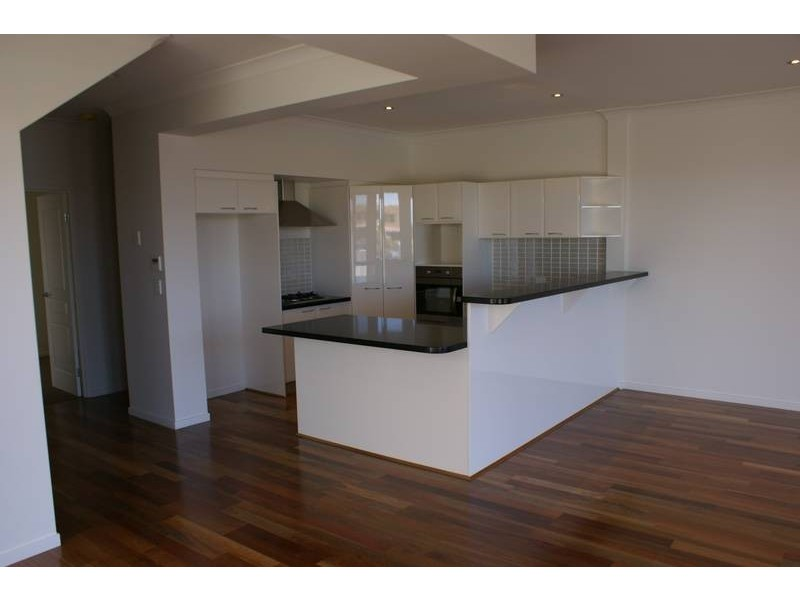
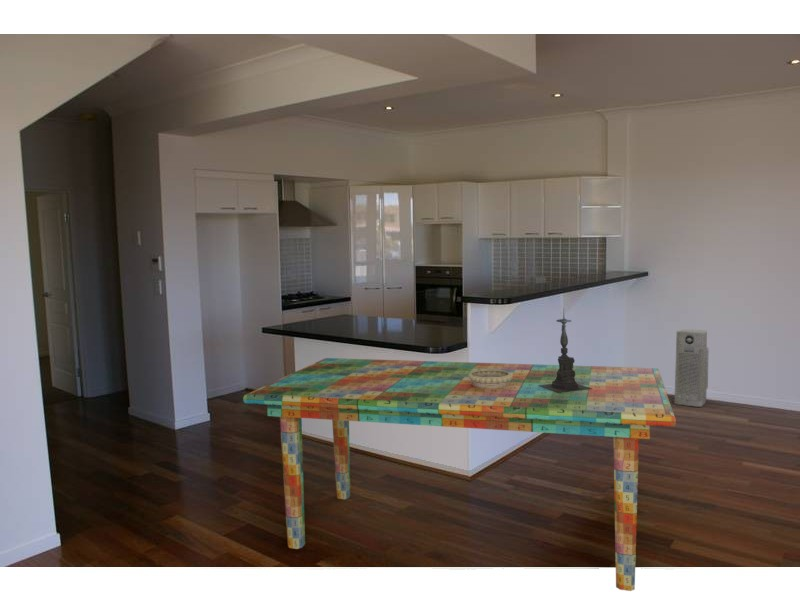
+ decorative bowl (490, 378)
+ candle holder (564, 347)
+ dining table (462, 427)
+ air purifier (692, 366)
